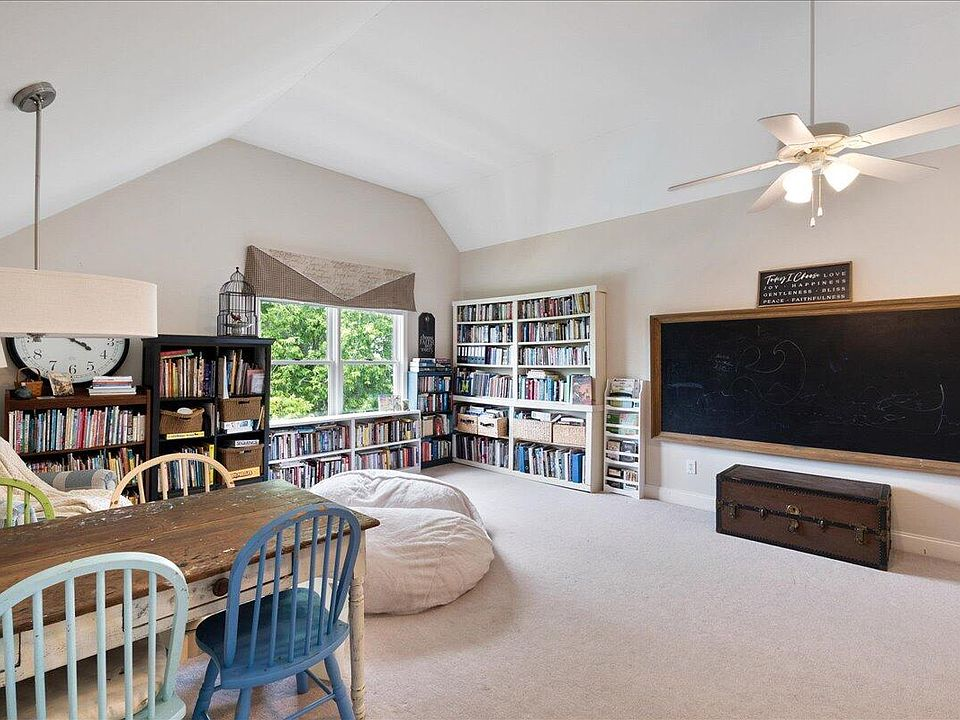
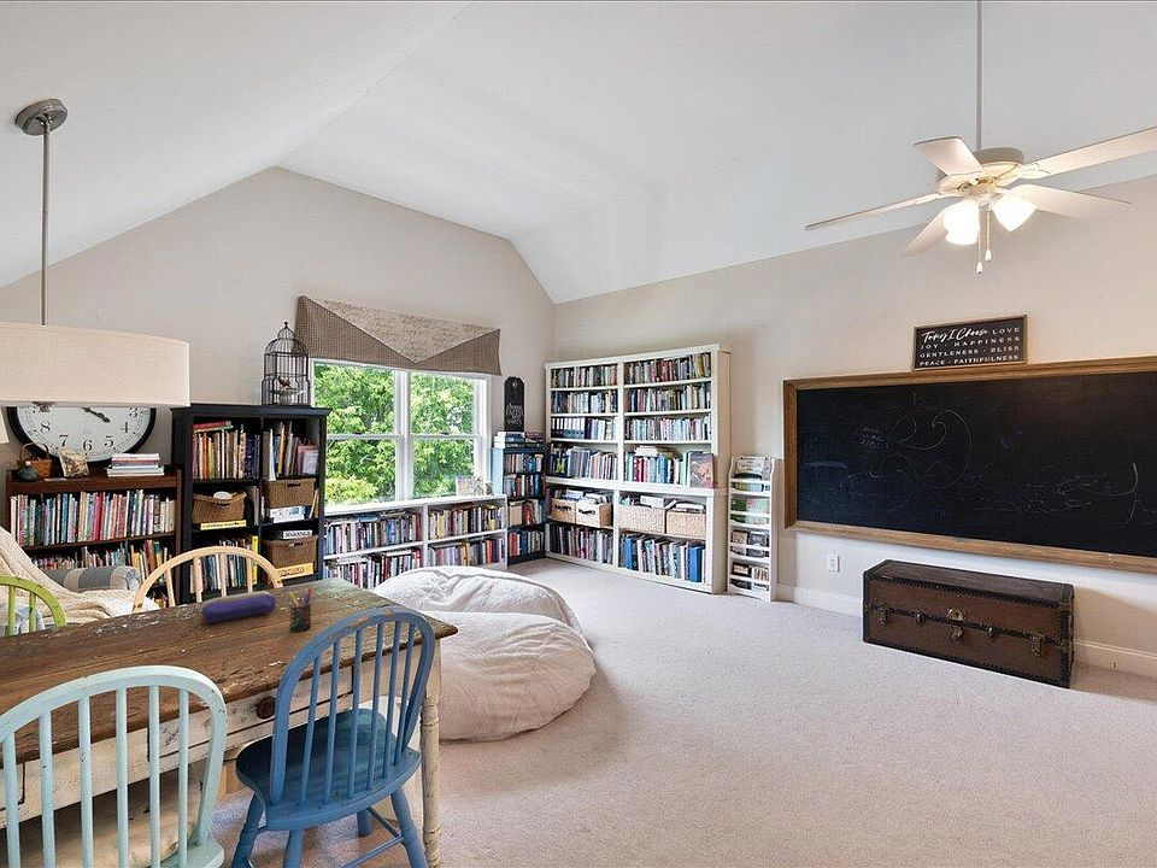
+ pen holder (303, 608)
+ pencil case (239, 605)
